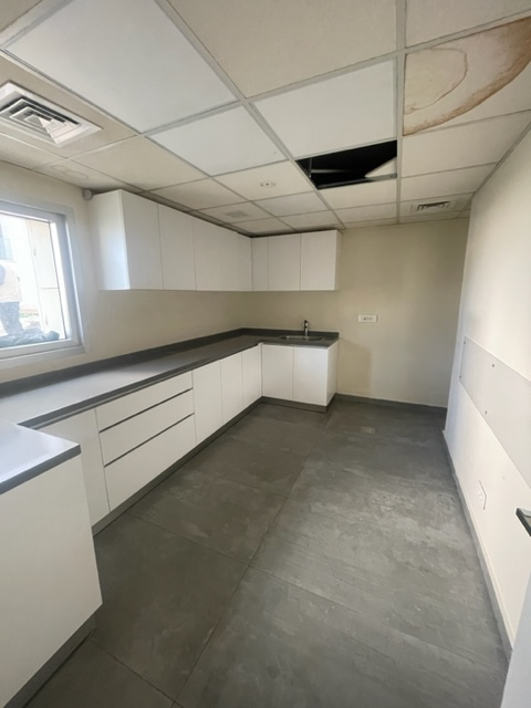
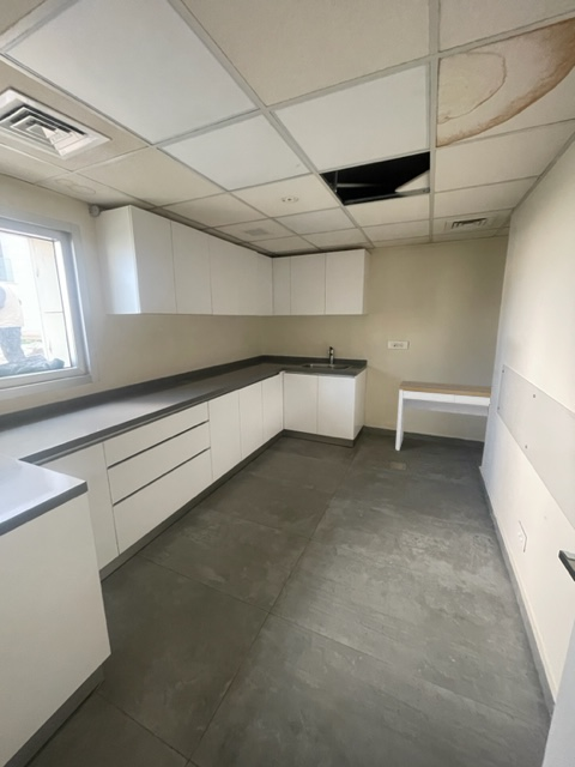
+ desk (454, 412)
